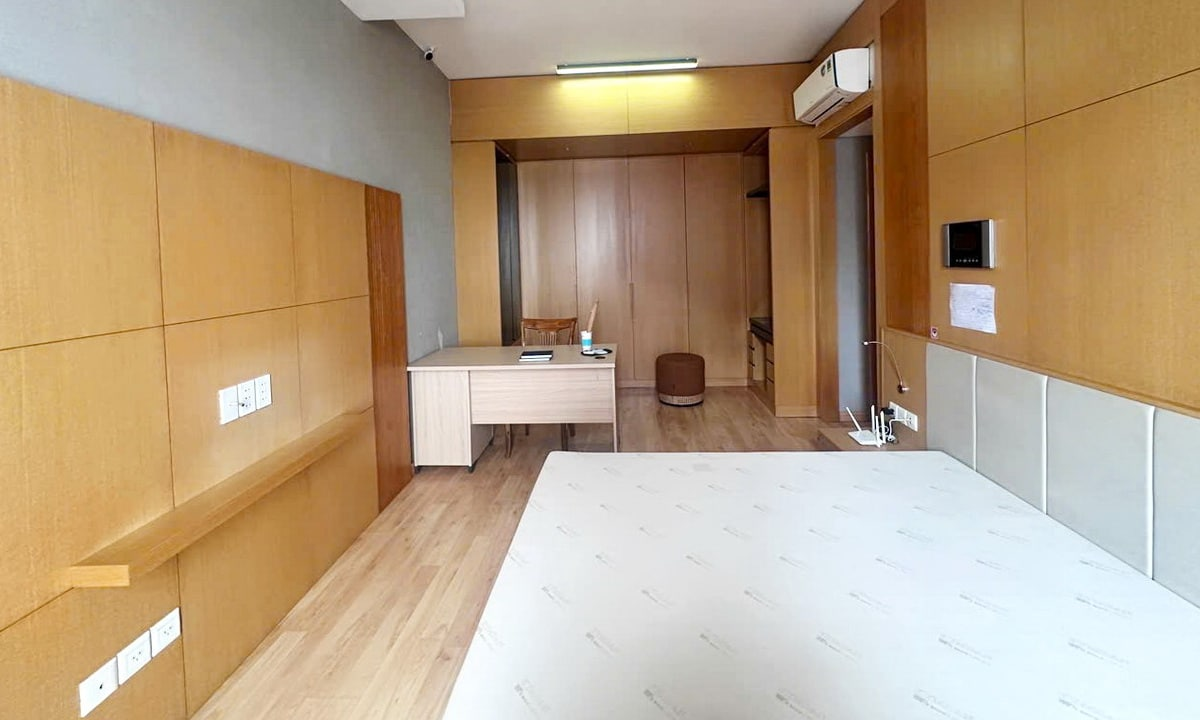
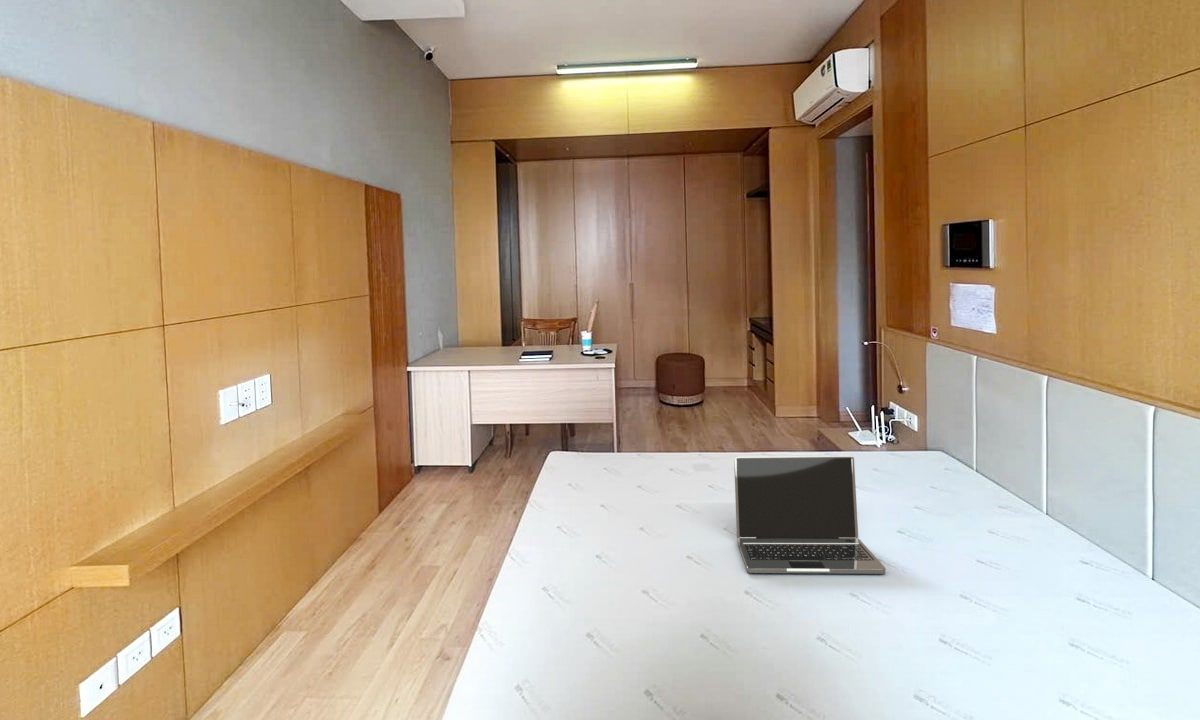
+ laptop (804, 510)
